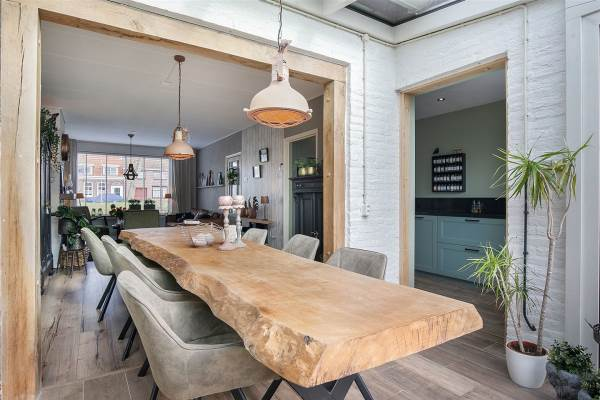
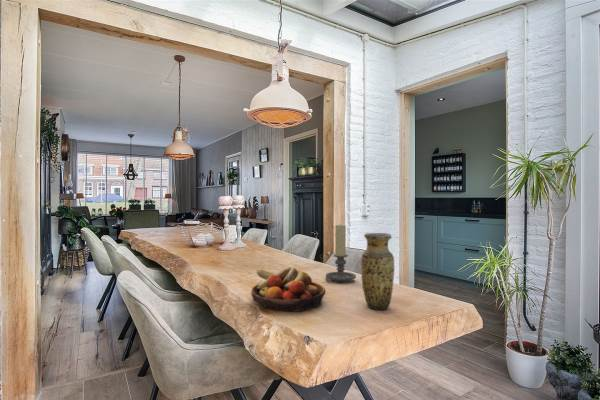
+ candle holder (338, 252)
+ fruit bowl (287, 285)
+ vase (377, 270)
